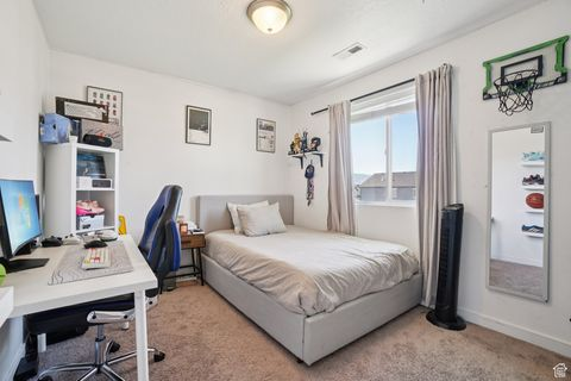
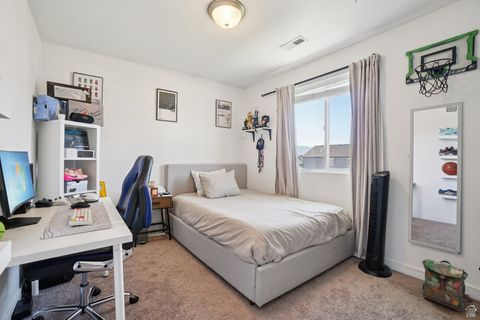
+ backpack (447, 280)
